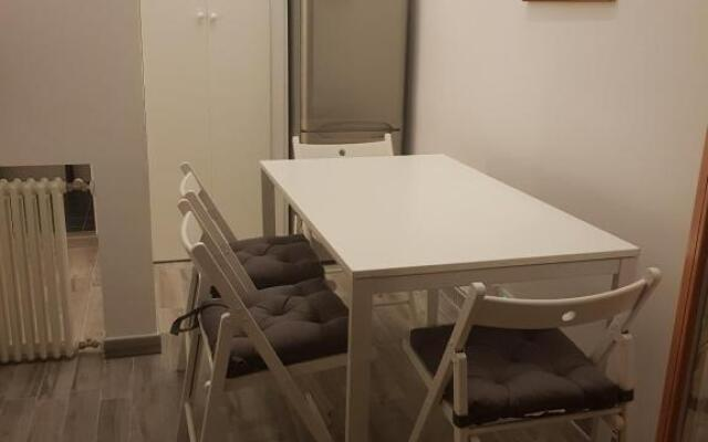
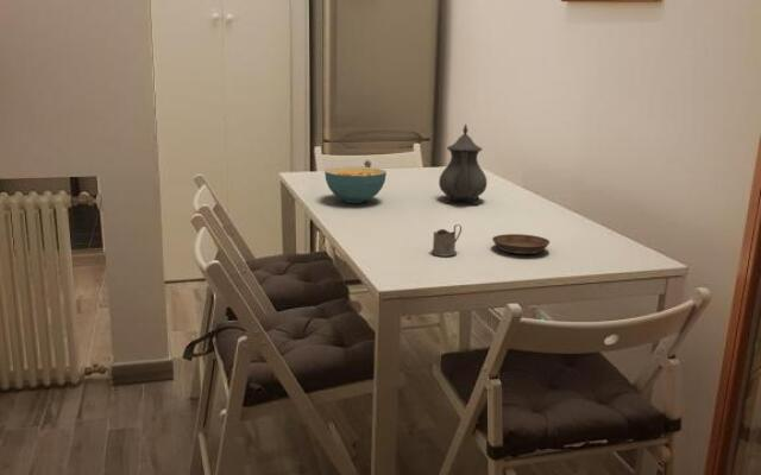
+ saucer (520, 245)
+ teapot (464, 163)
+ cereal bowl (354, 185)
+ tea glass holder (447, 235)
